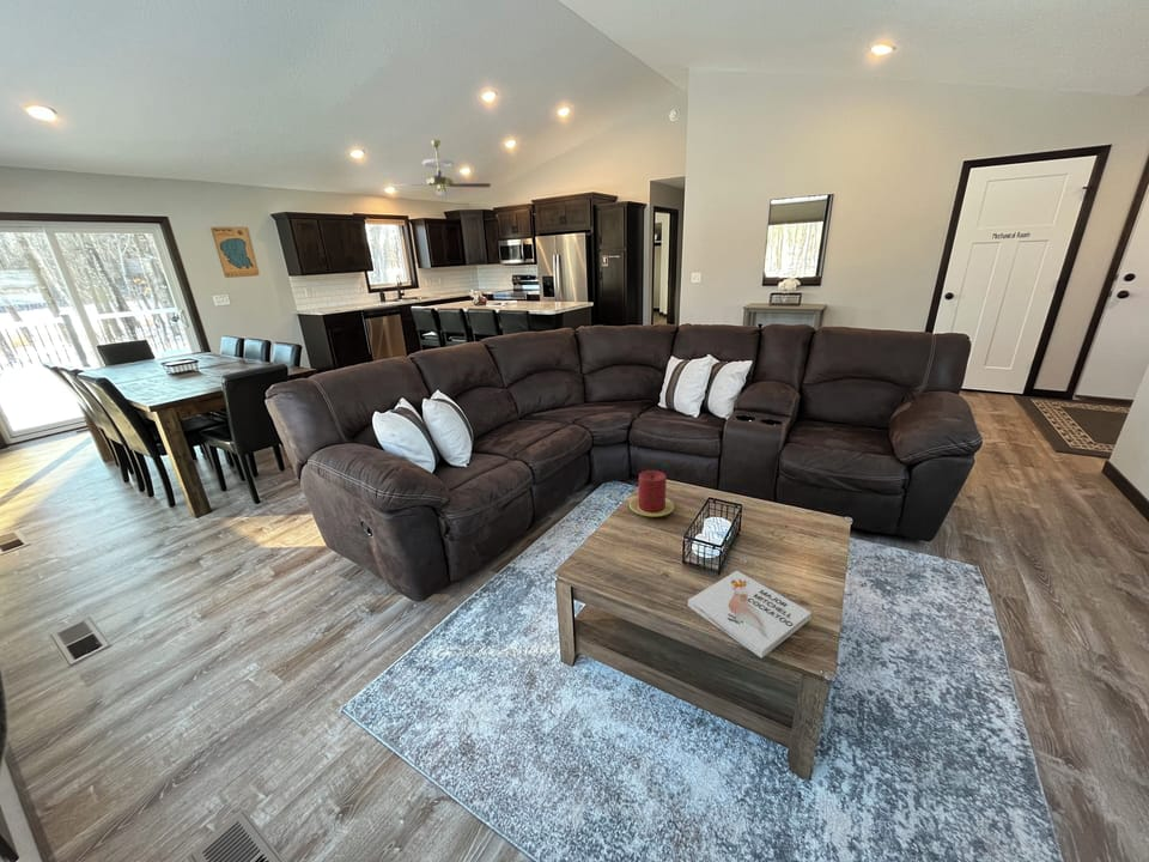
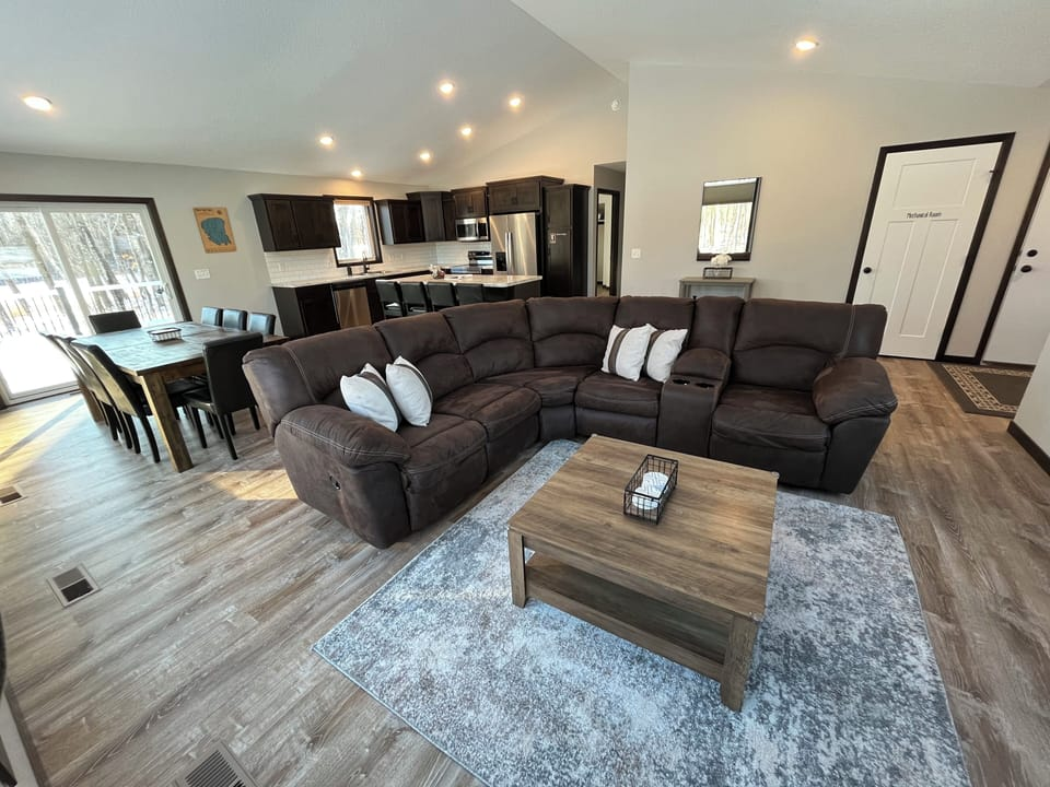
- ceiling fan (438, 170)
- book (747, 608)
- candle (651, 492)
